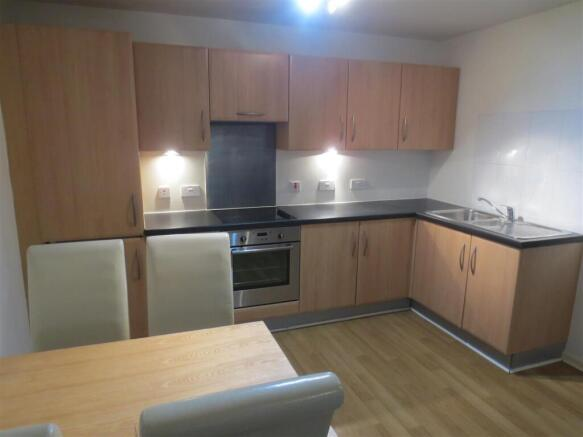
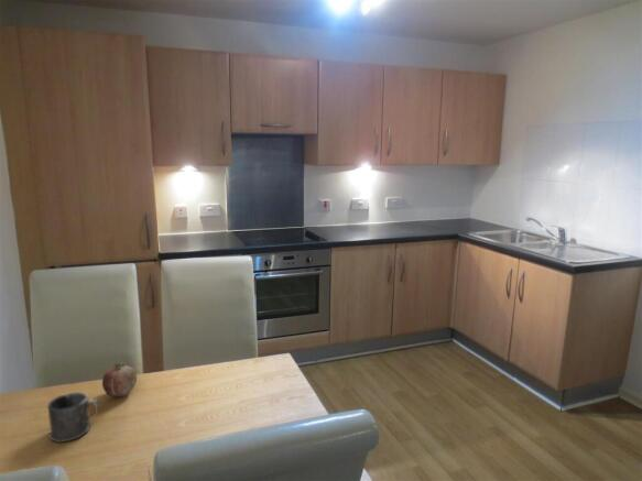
+ fruit (119, 379)
+ mug (74, 415)
